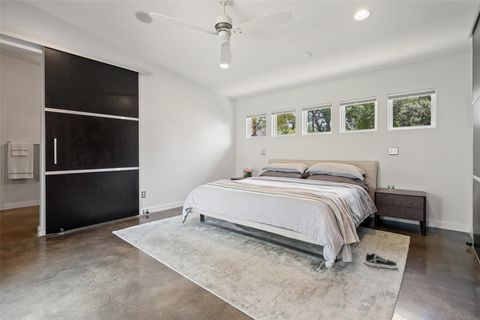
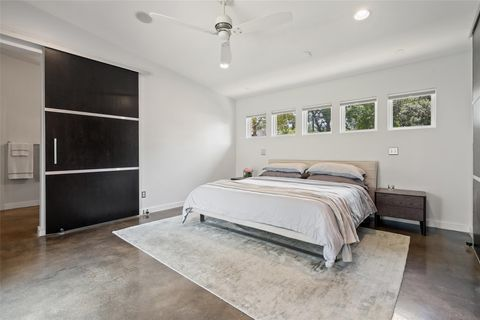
- shoe (380, 259)
